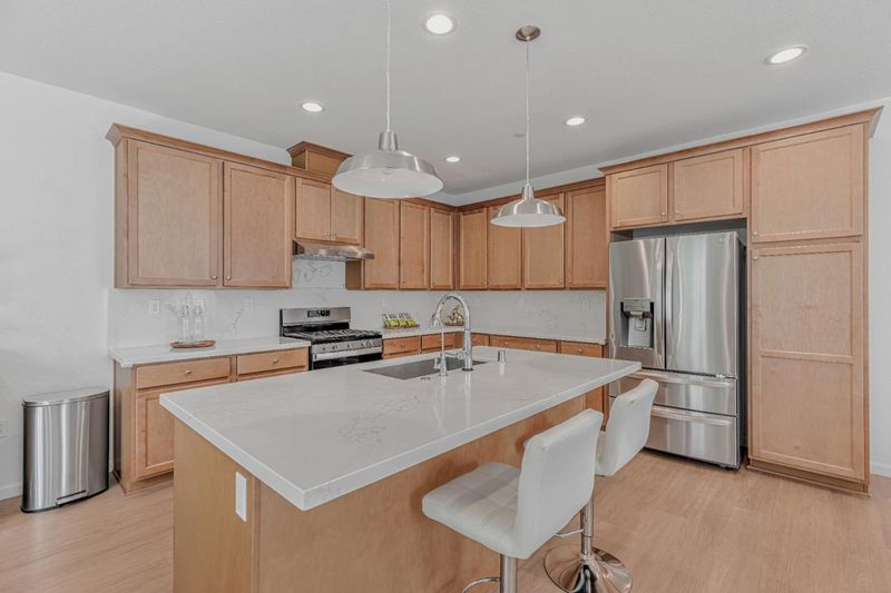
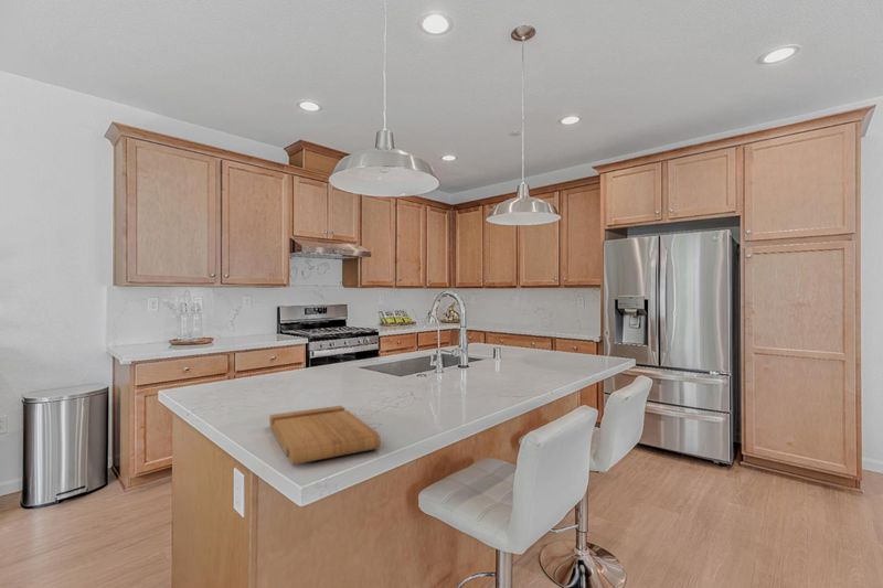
+ cutting board (320, 430)
